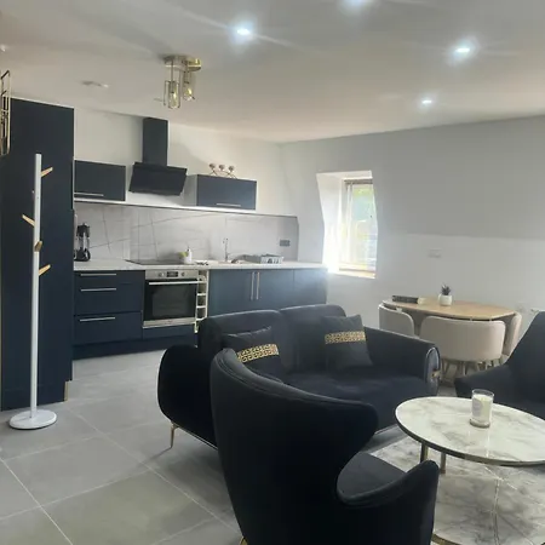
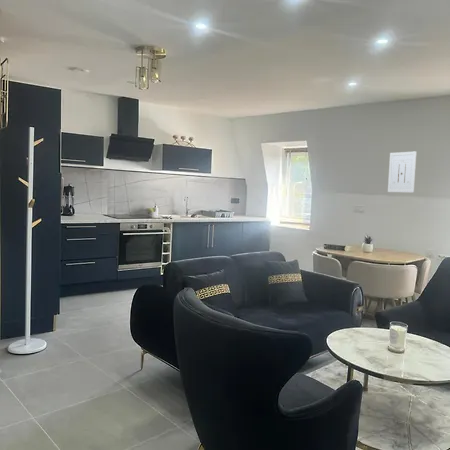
+ wall art (401, 172)
